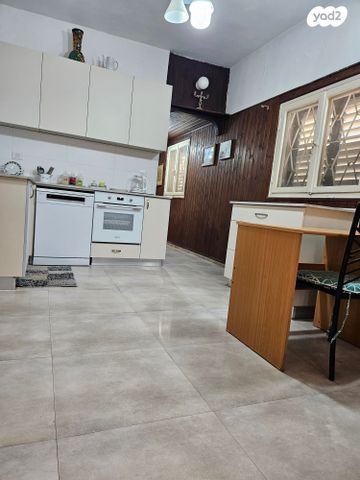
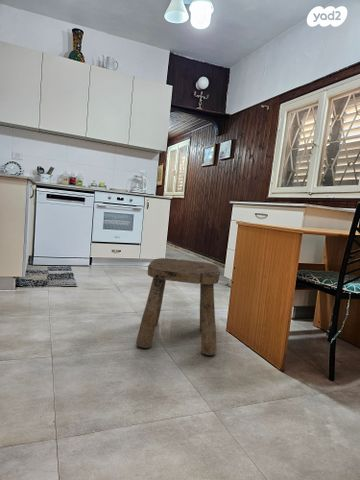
+ stool (162, 299)
